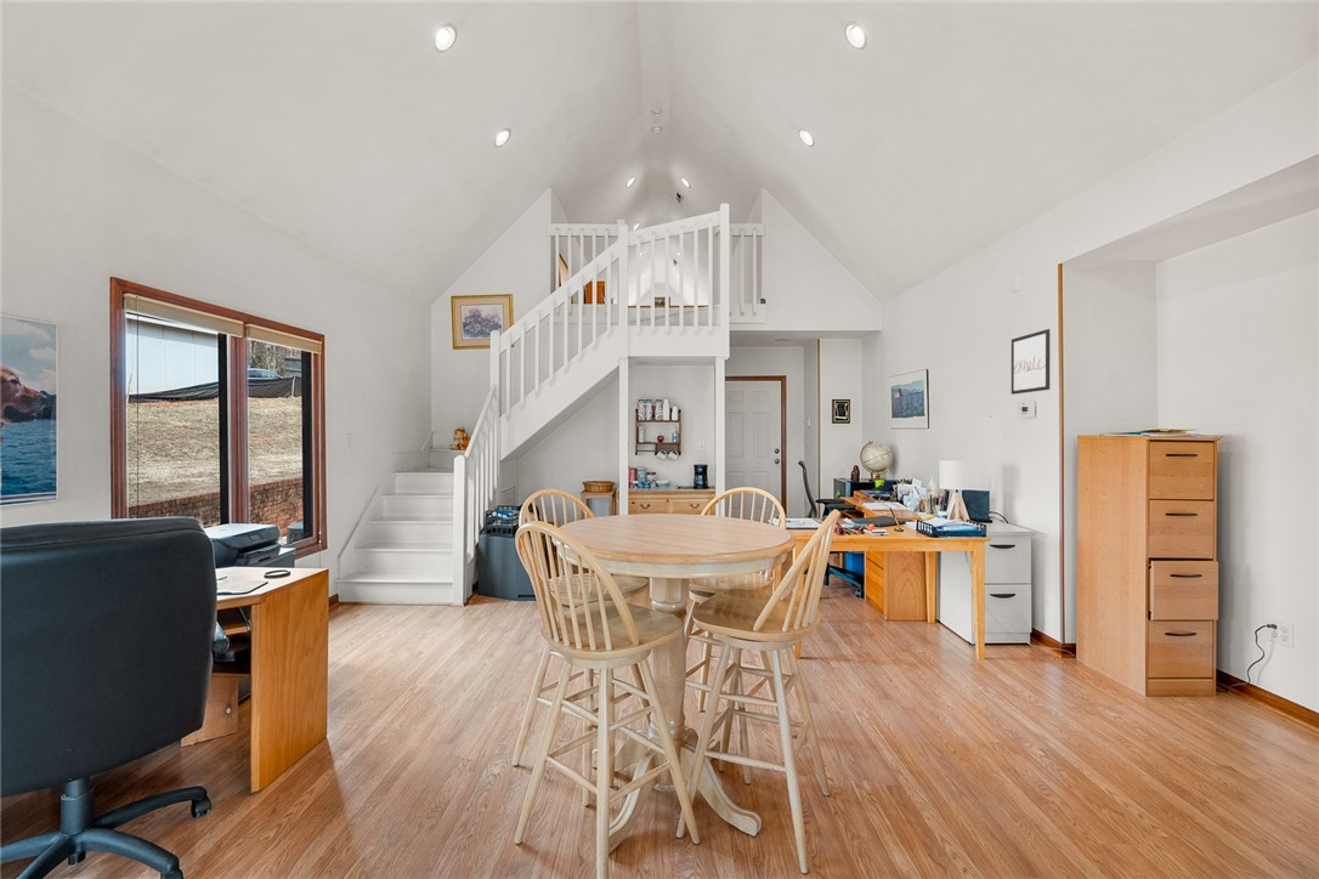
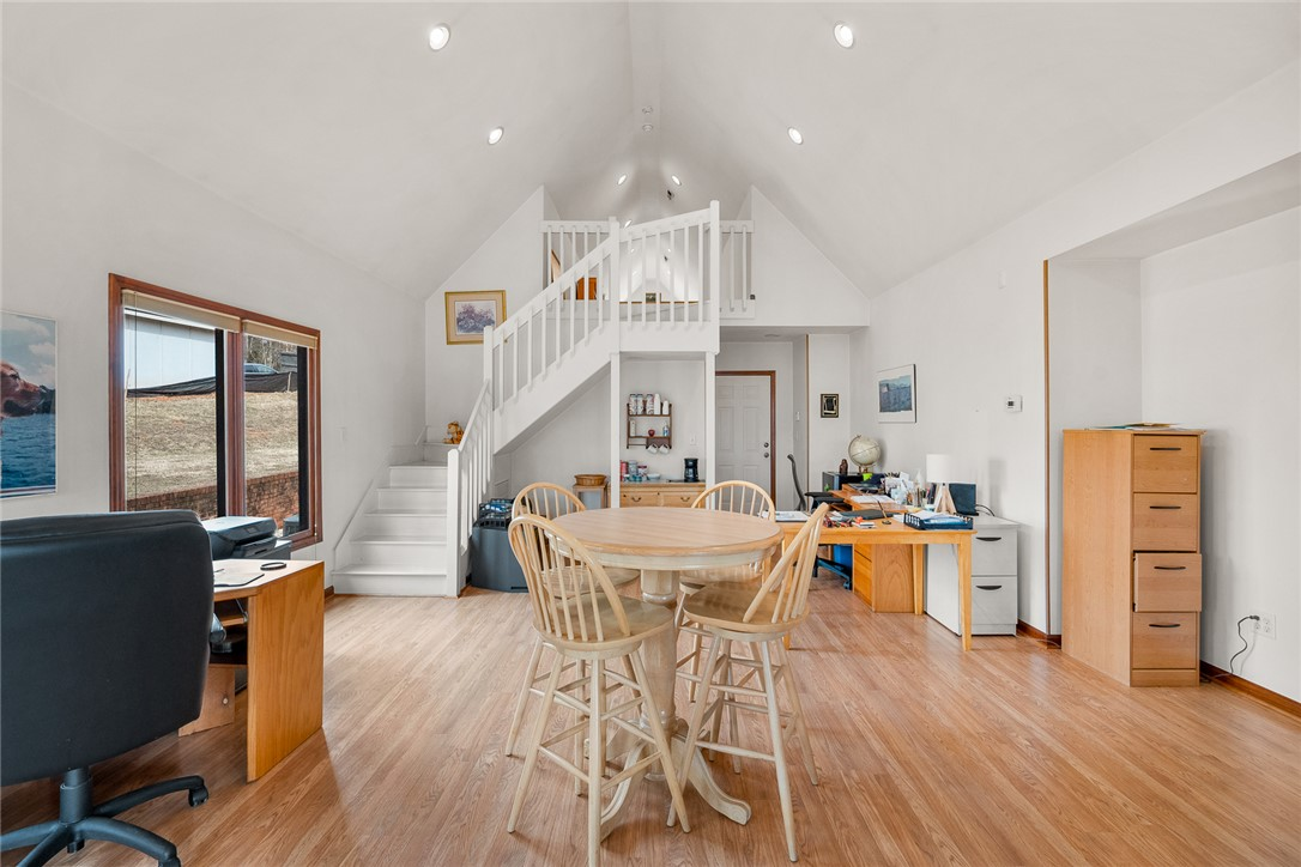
- wall art (1029, 363)
